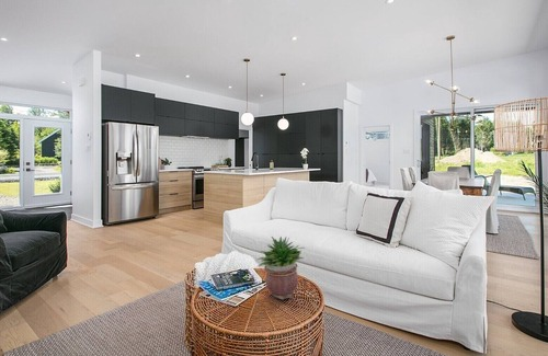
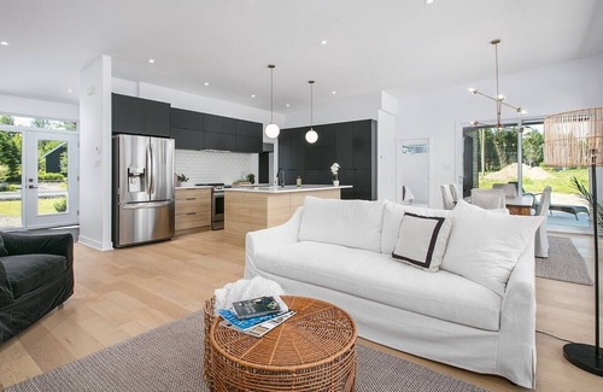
- potted plant (281, 265)
